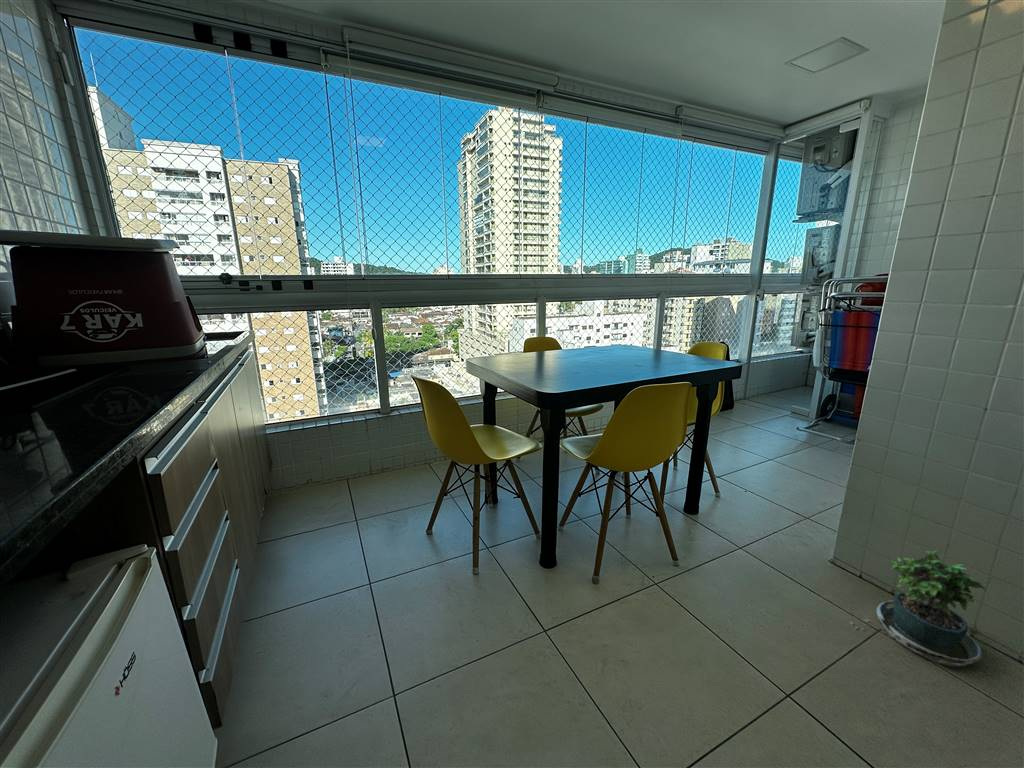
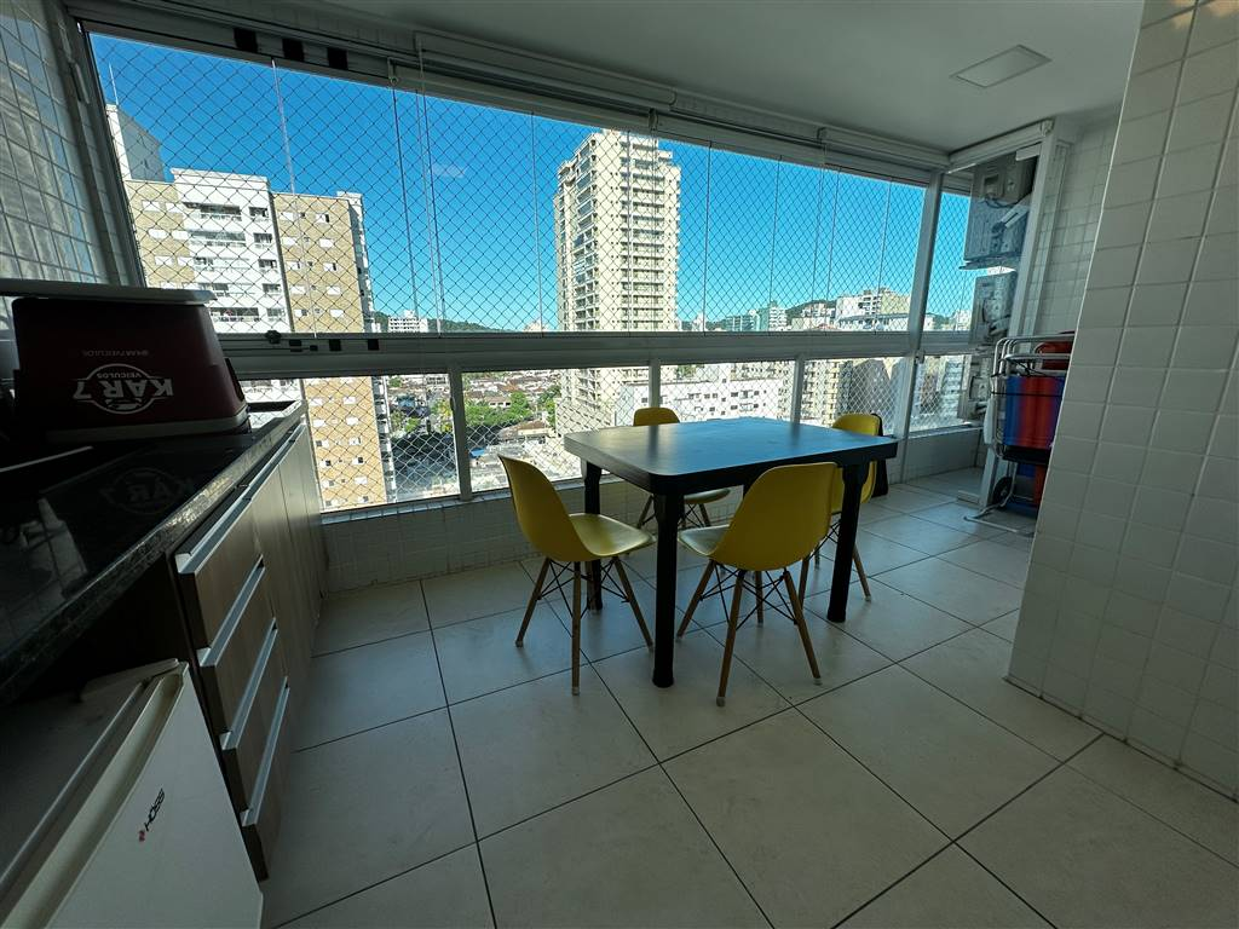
- potted plant (927, 598)
